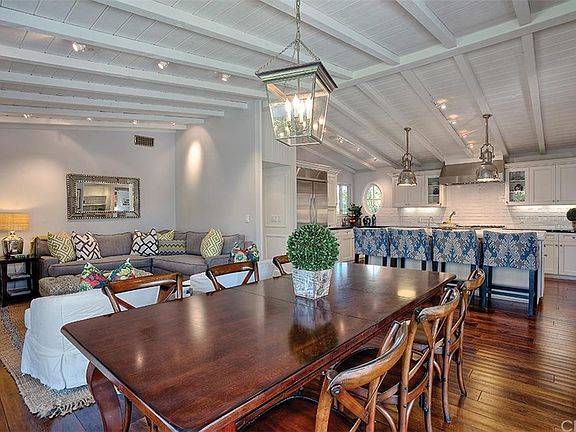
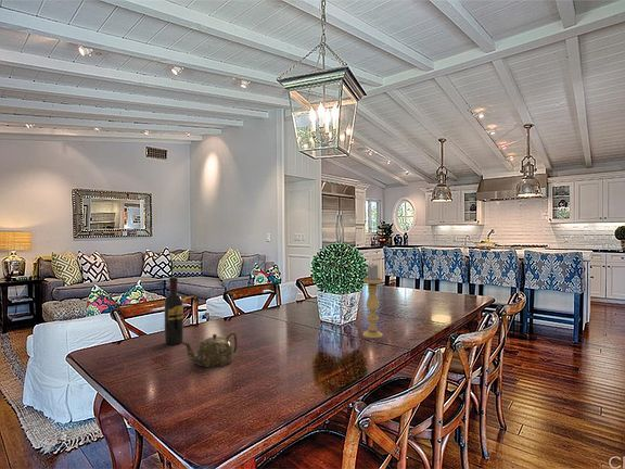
+ wine bottle (174, 309)
+ candle holder (372, 299)
+ teapot (212, 347)
